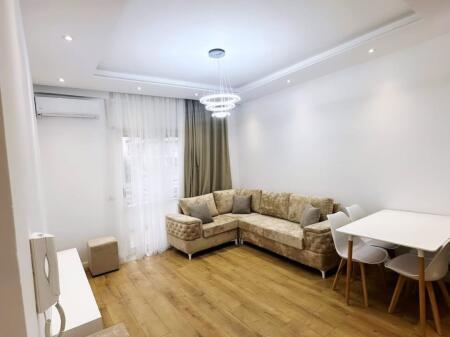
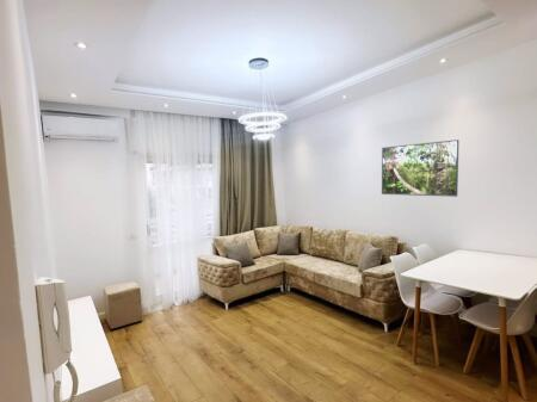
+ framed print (415, 169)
